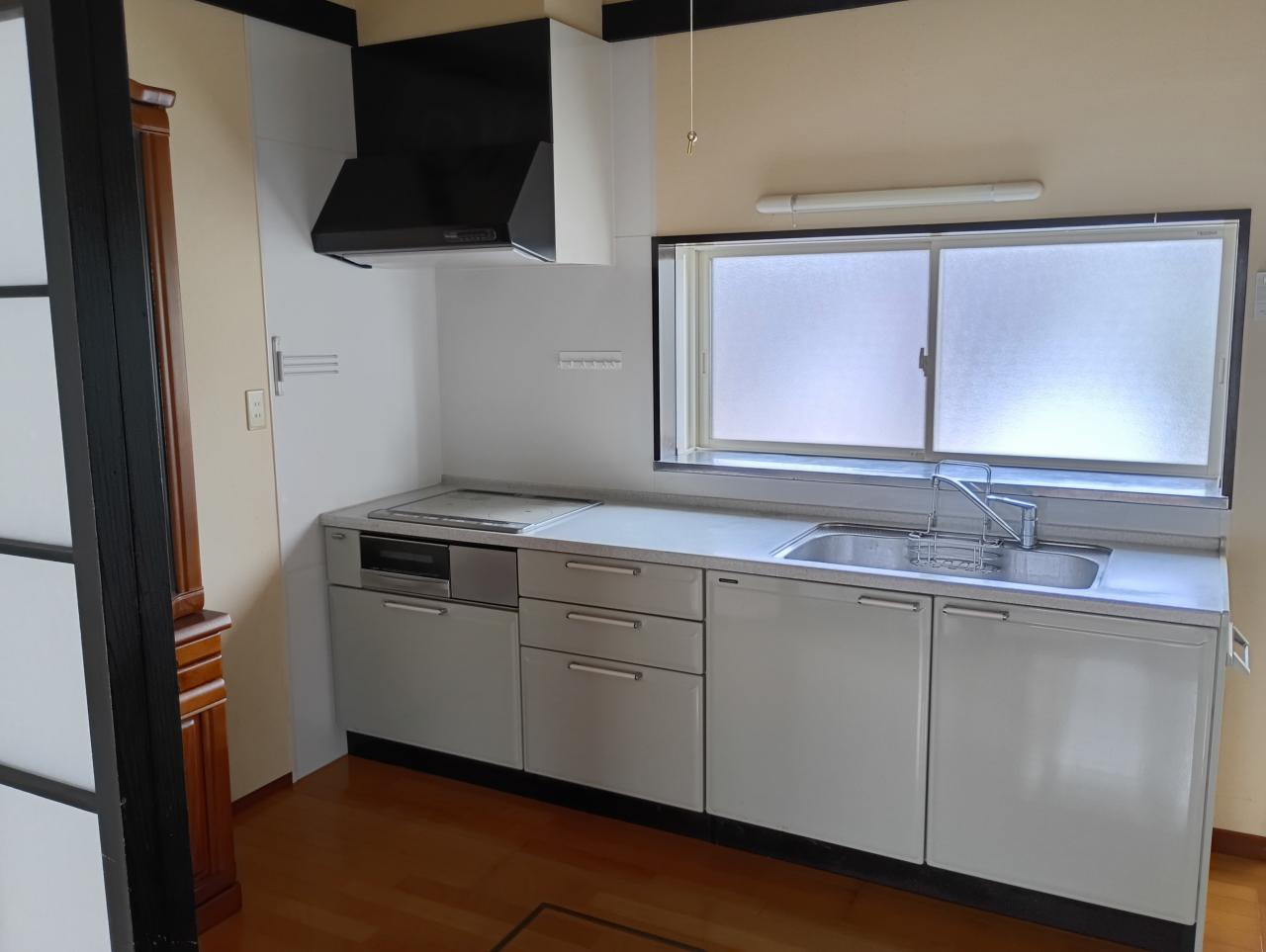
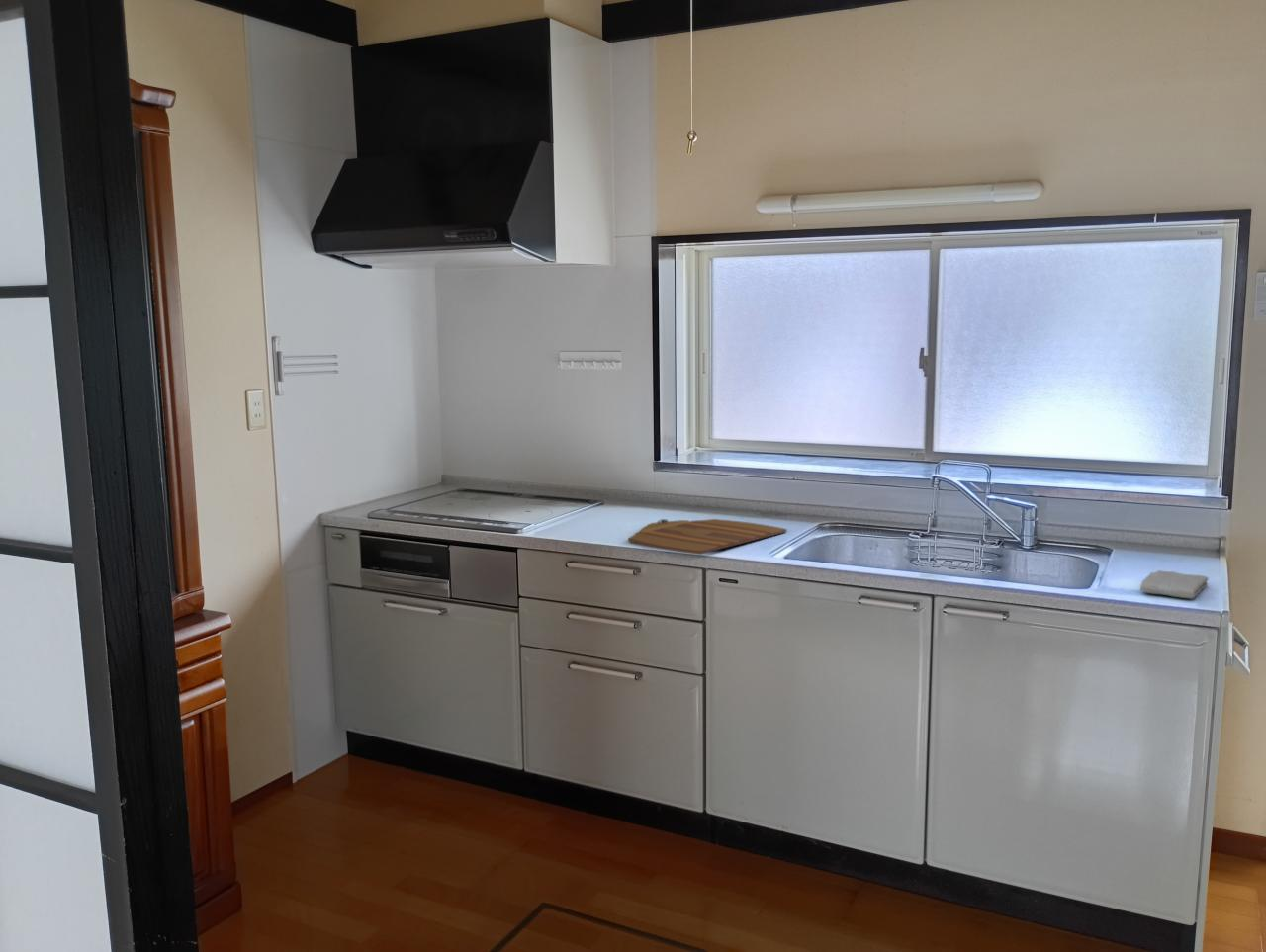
+ cutting board (694, 530)
+ washcloth (1174, 583)
